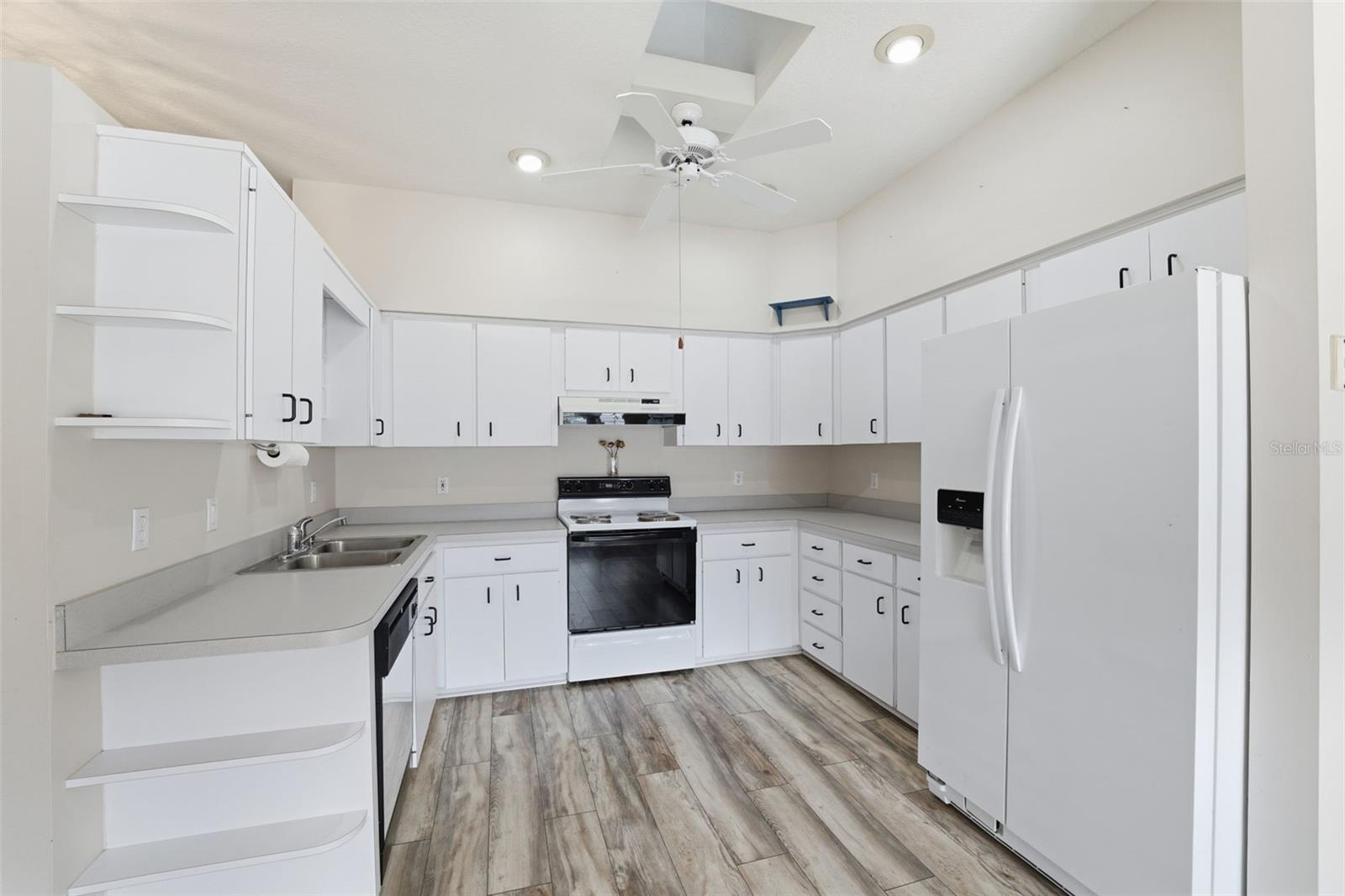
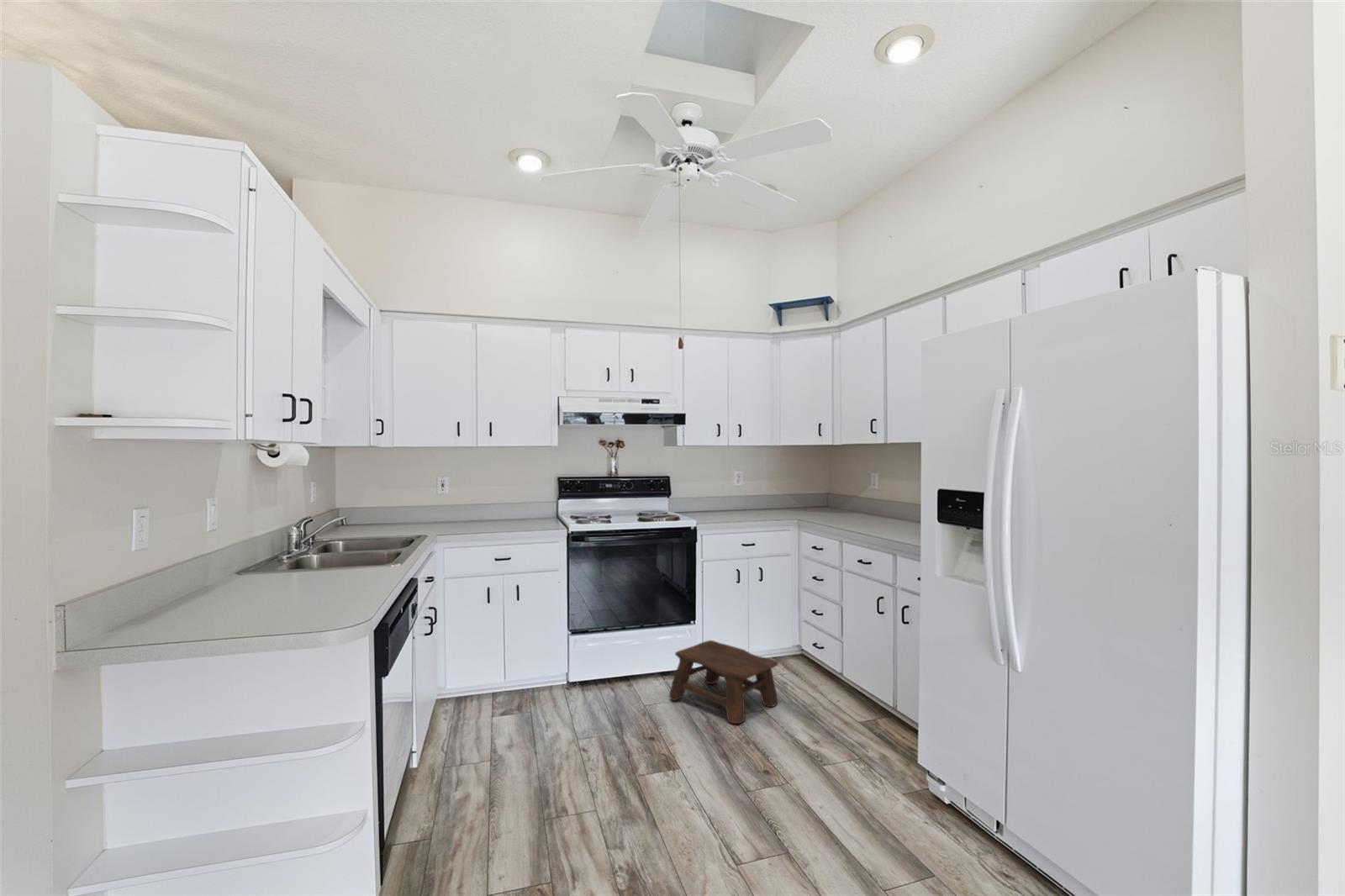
+ stool (724, 677)
